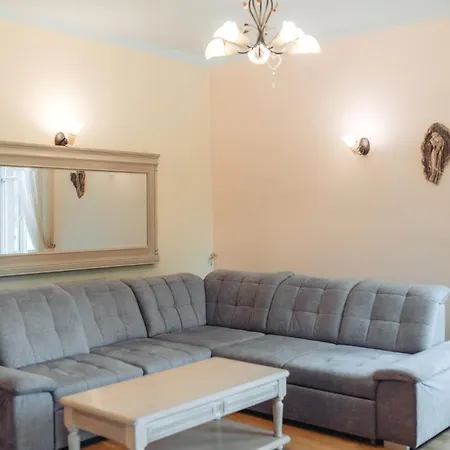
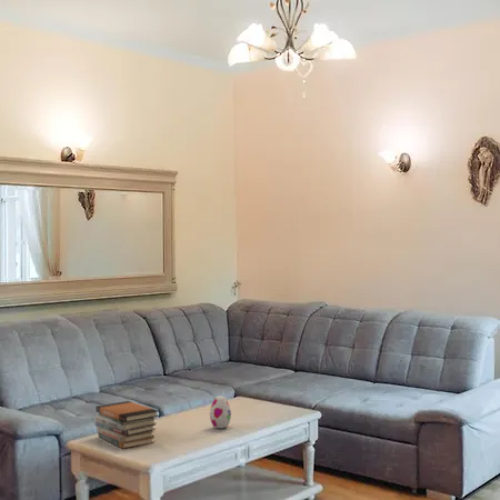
+ decorative egg (220, 411)
+ book stack (126, 423)
